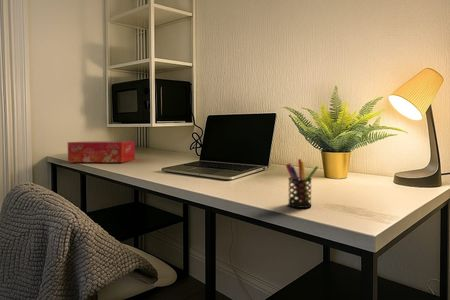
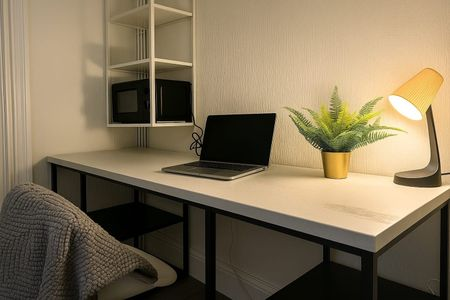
- pen holder (302, 182)
- tissue box (102, 151)
